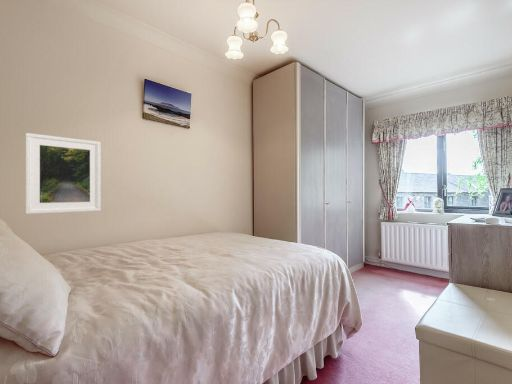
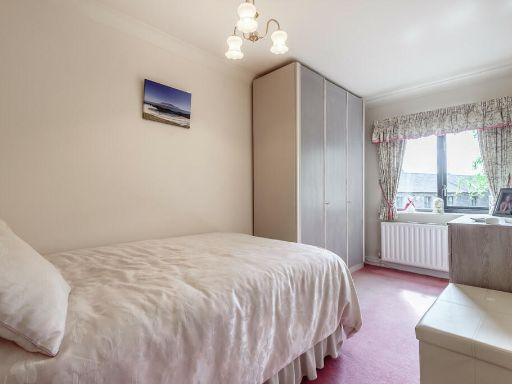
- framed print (66, 175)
